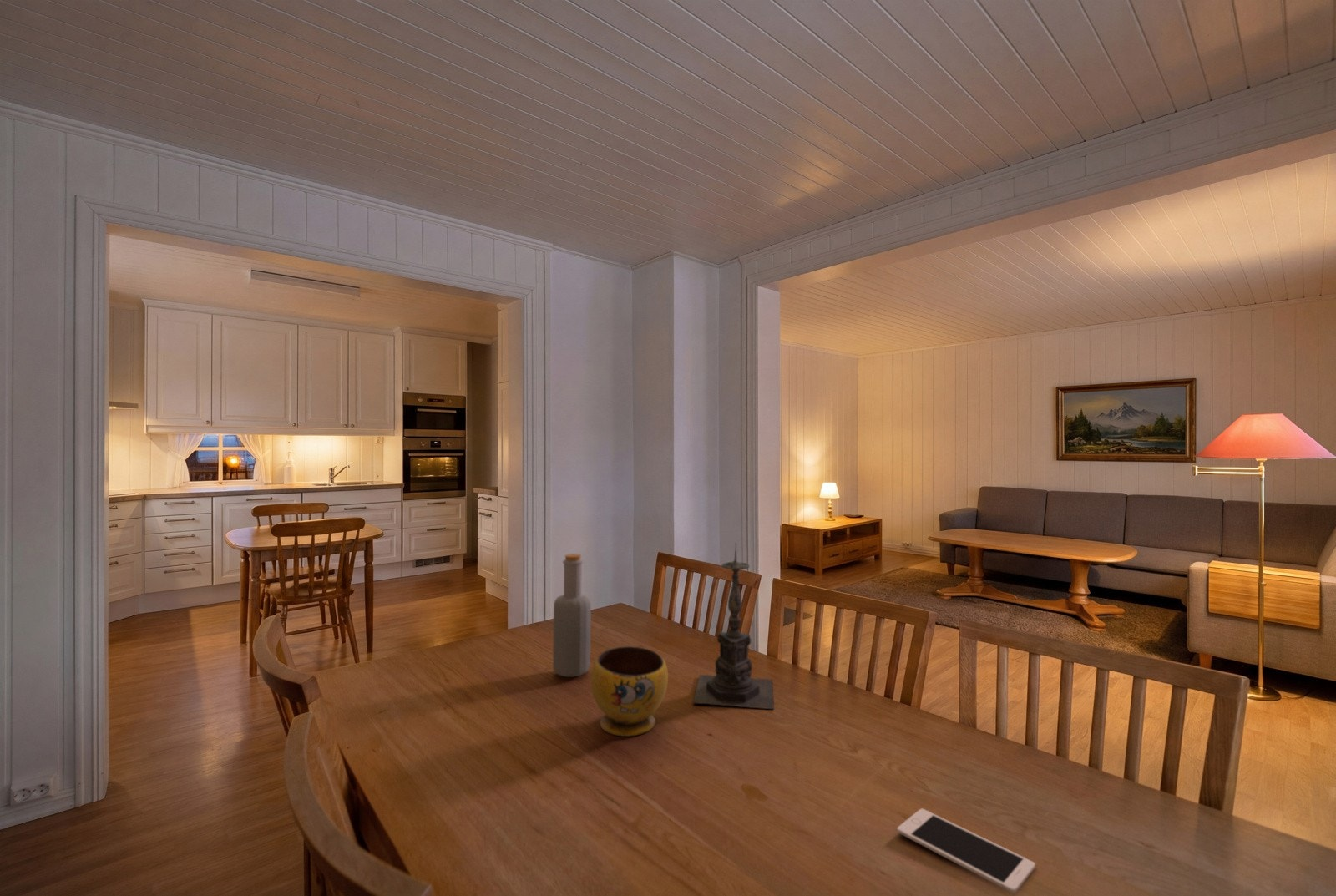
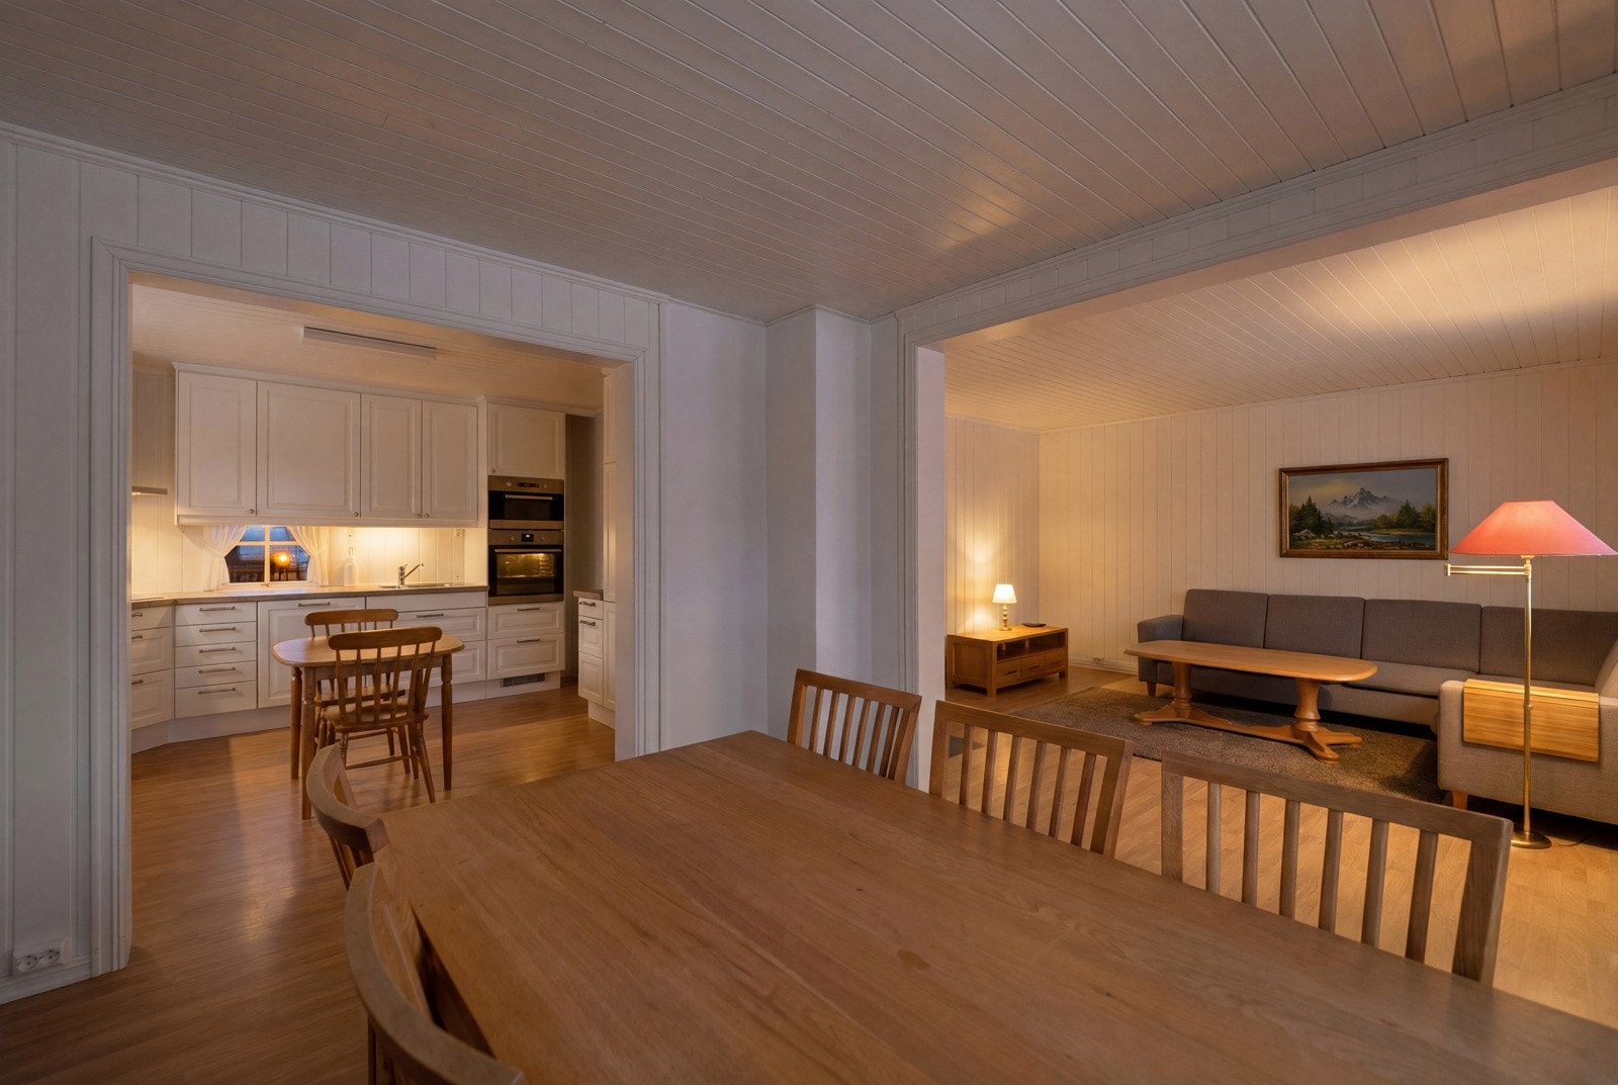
- candle holder (735, 616)
- bottle (572, 614)
- cell phone (963, 847)
- bowl (630, 690)
